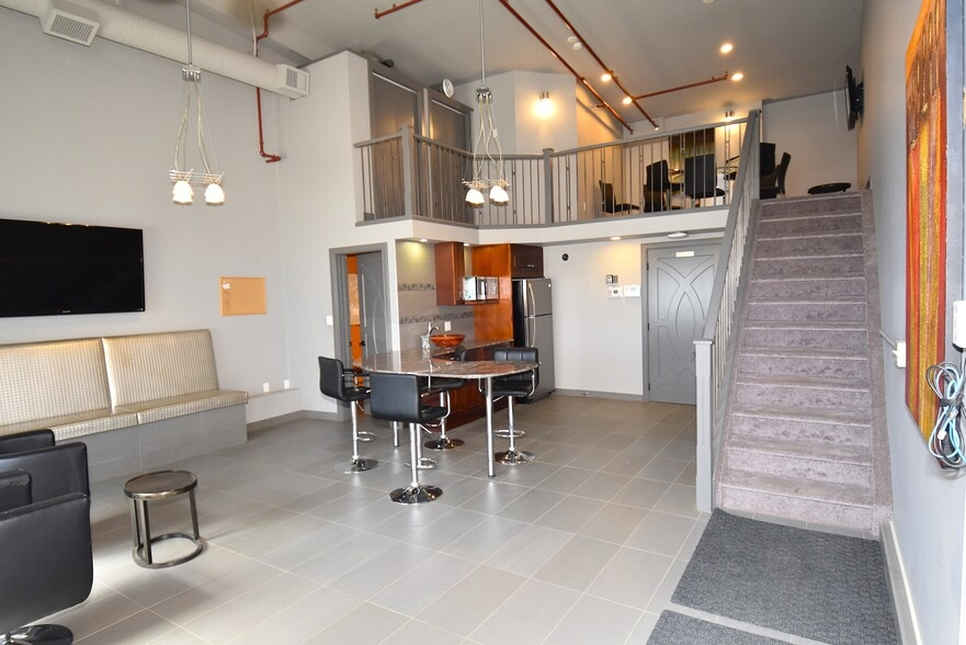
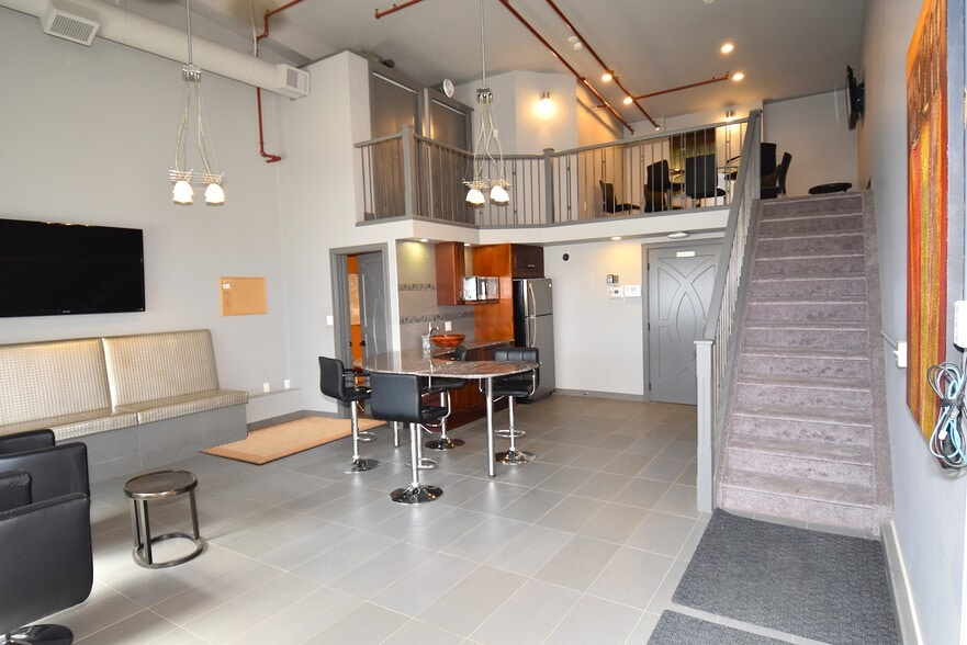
+ rug (295, 434)
